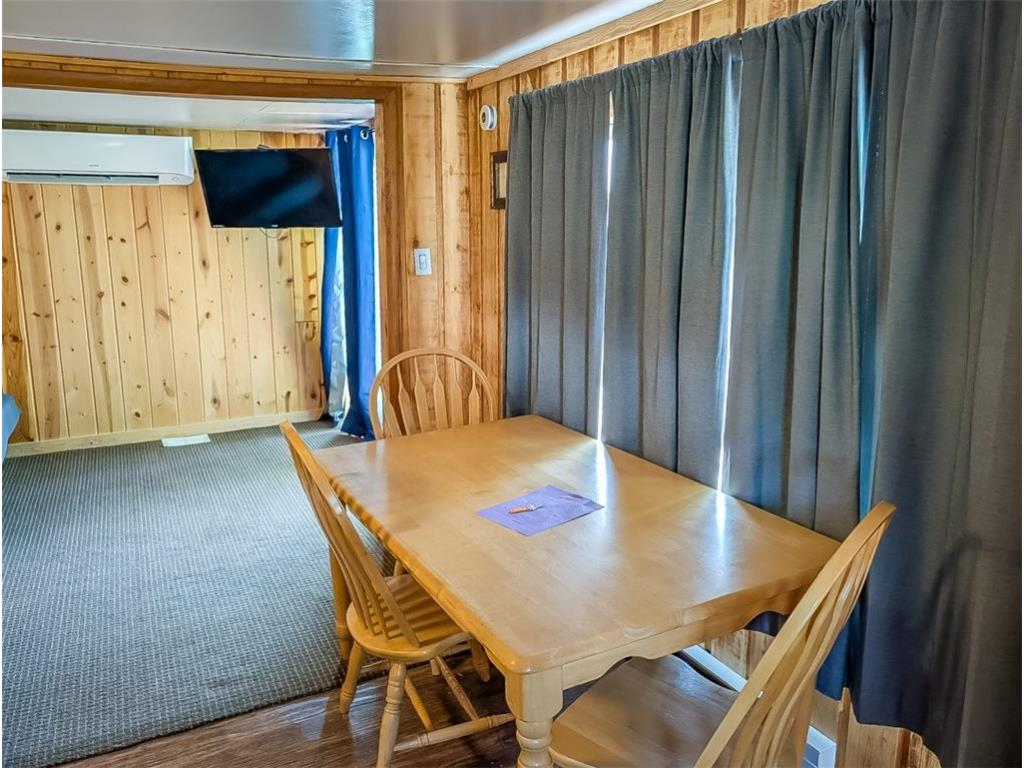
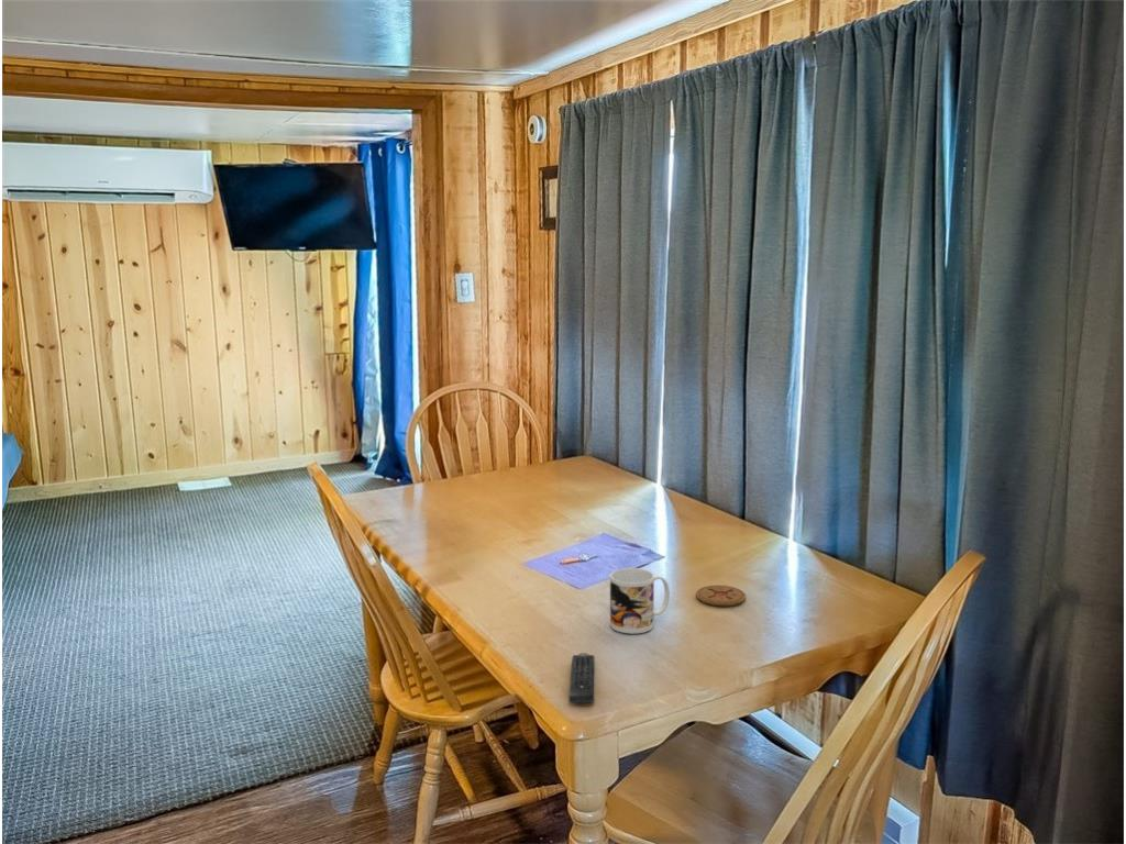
+ coaster (720, 595)
+ remote control (582, 675)
+ mug (640, 598)
